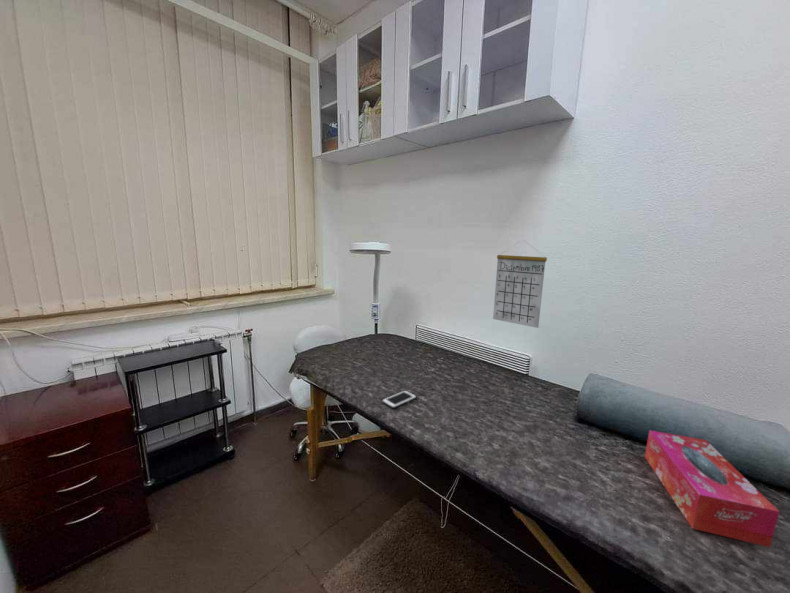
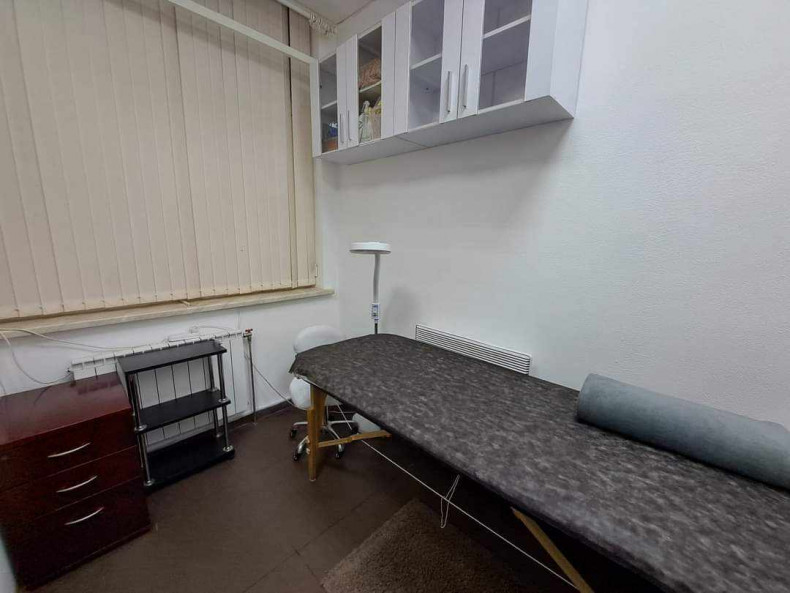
- cell phone (399, 399)
- calendar (518, 282)
- tissue box (699, 479)
